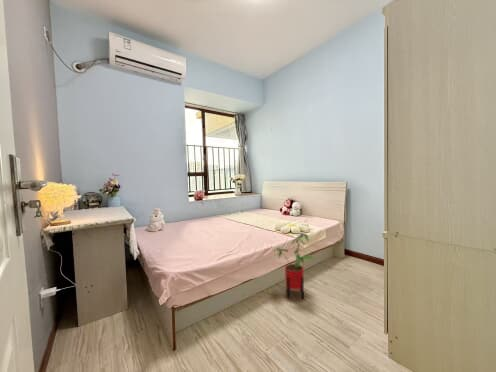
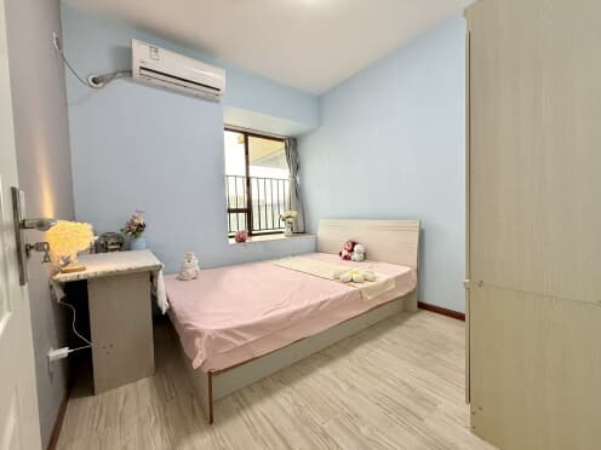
- house plant (296, 264)
